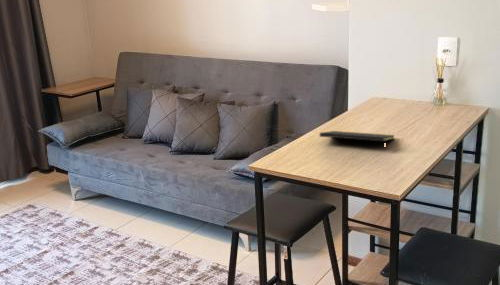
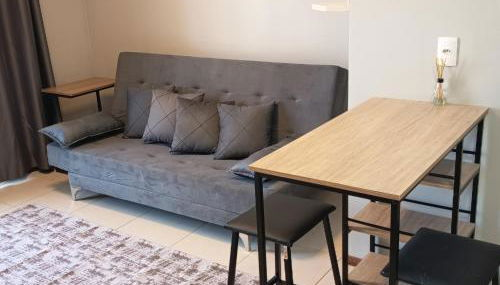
- notepad (357, 135)
